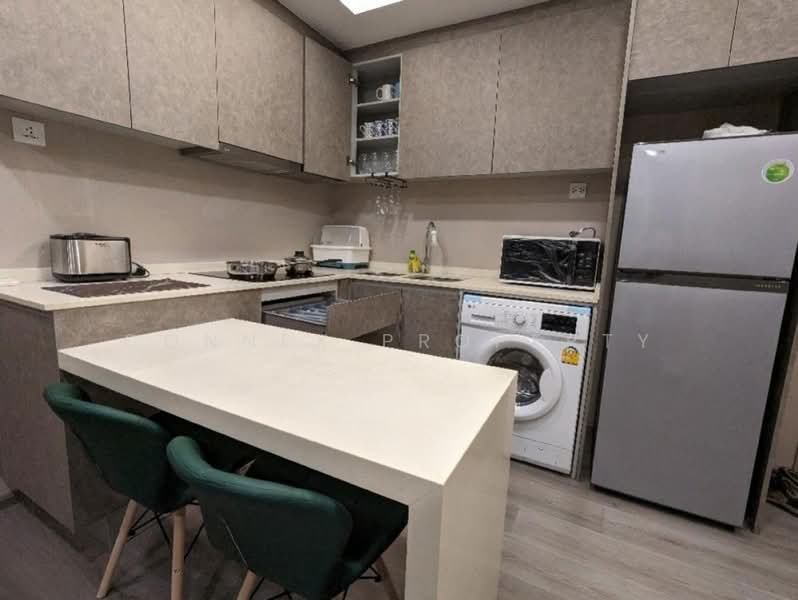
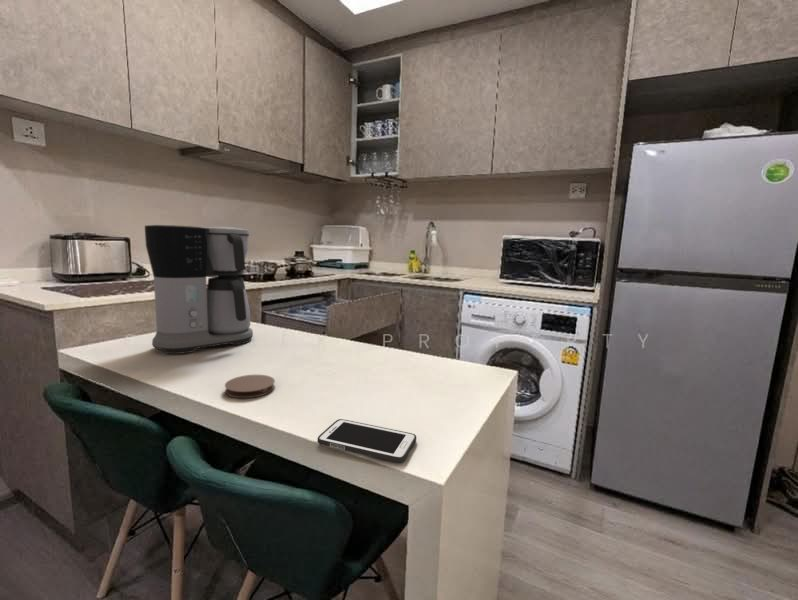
+ coaster (250, 385)
+ coffee maker (206, 286)
+ cell phone (367, 439)
